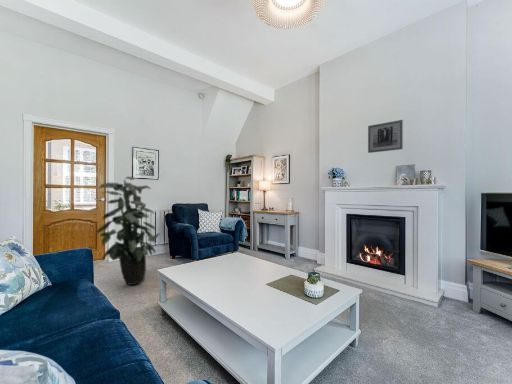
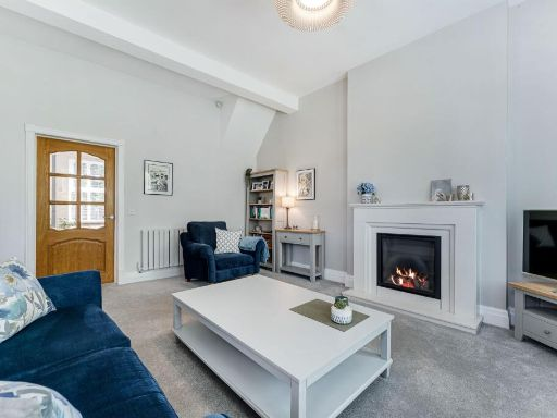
- wall art (384, 137)
- indoor plant (128, 230)
